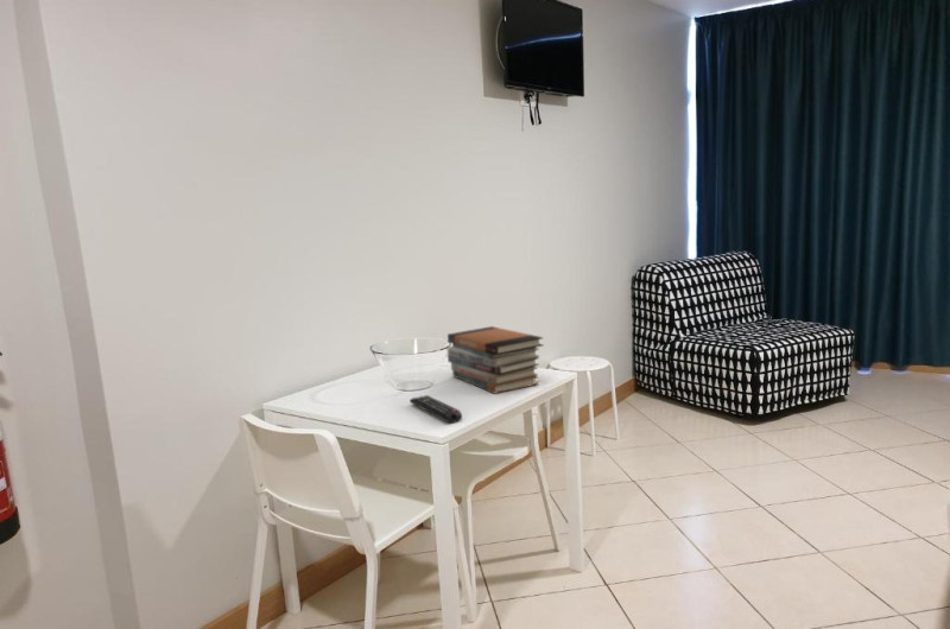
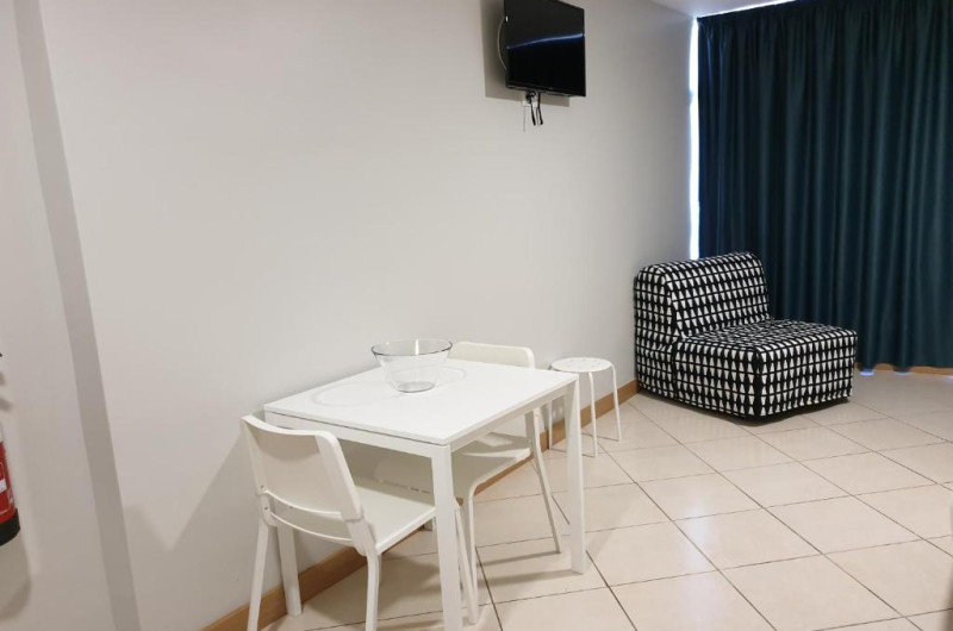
- remote control (435, 407)
- book stack (493, 357)
